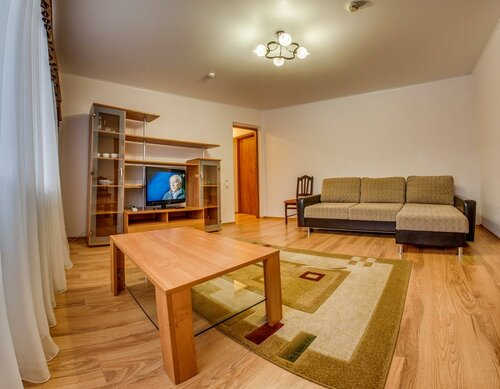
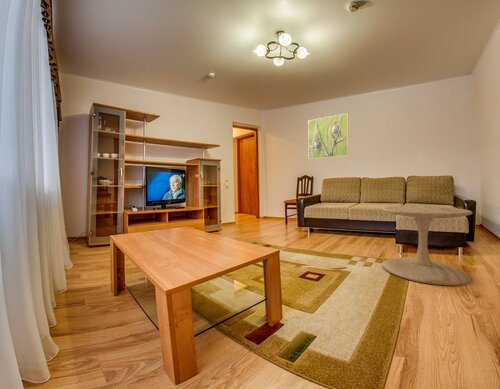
+ side table (422, 240)
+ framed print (327, 137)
